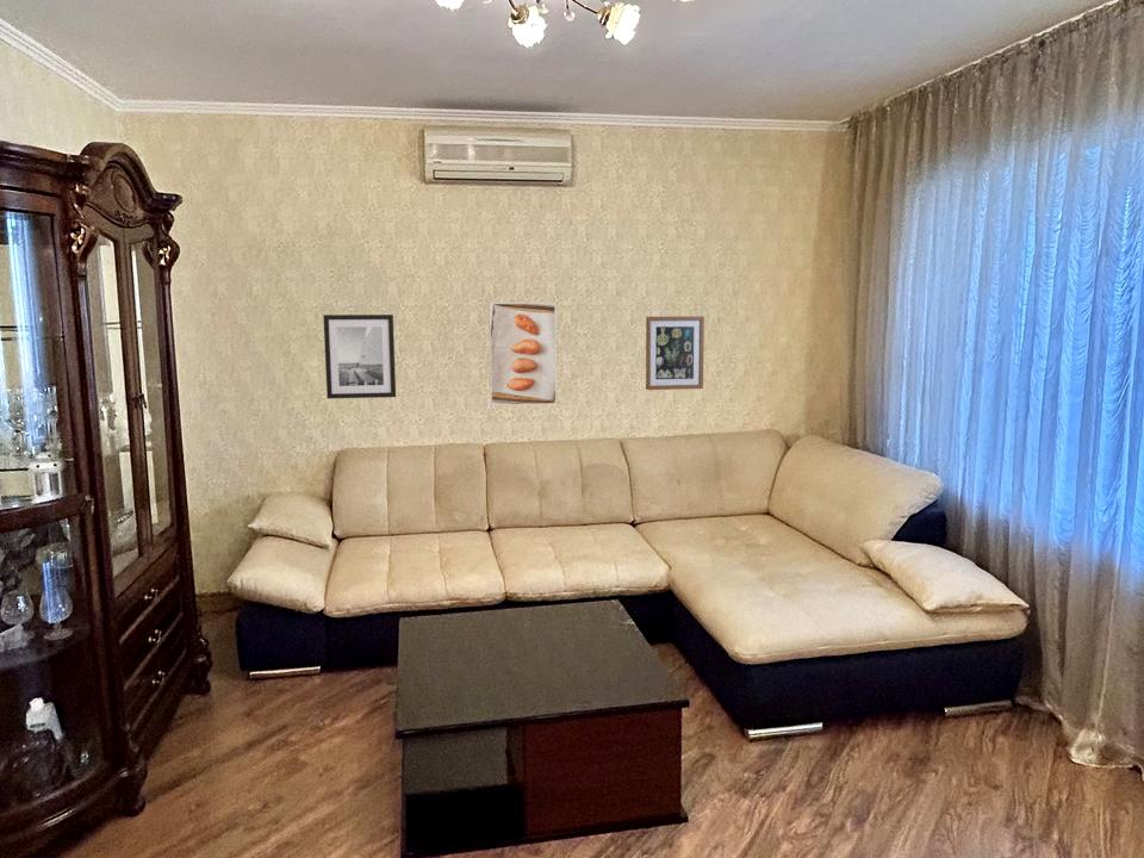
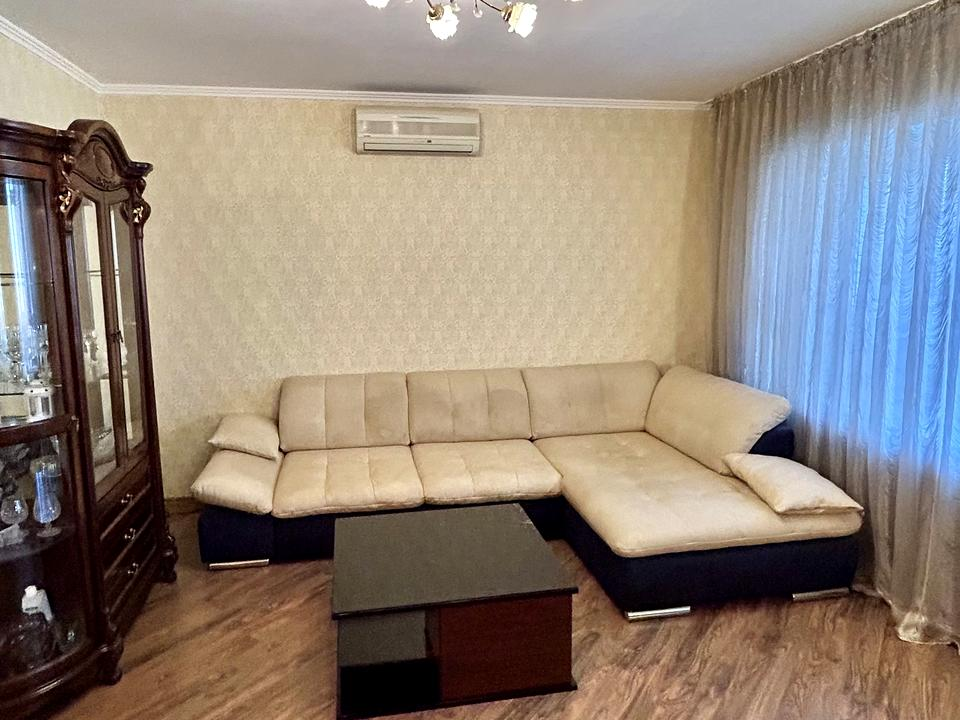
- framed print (522, 354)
- wall art (674, 353)
- wall art (360, 356)
